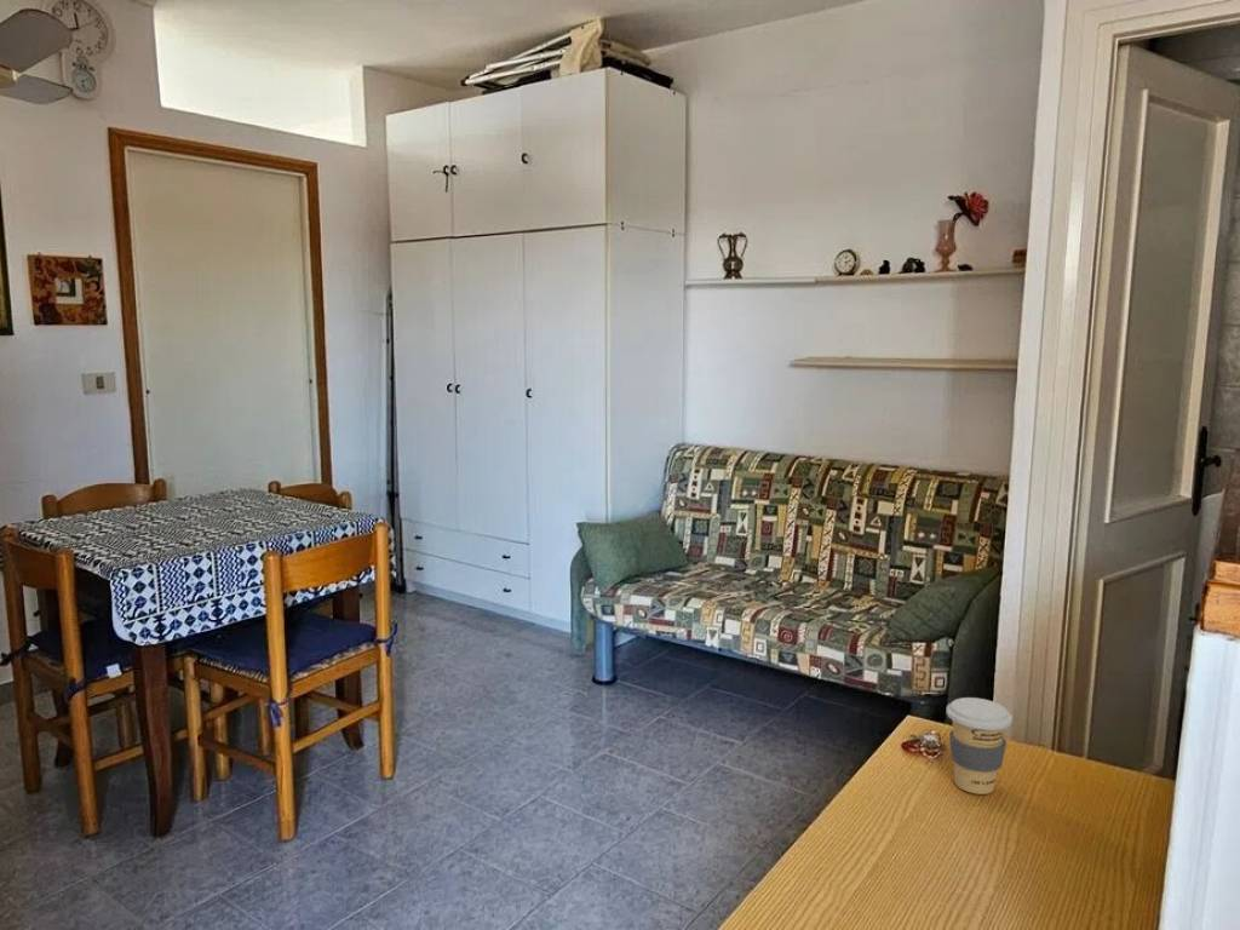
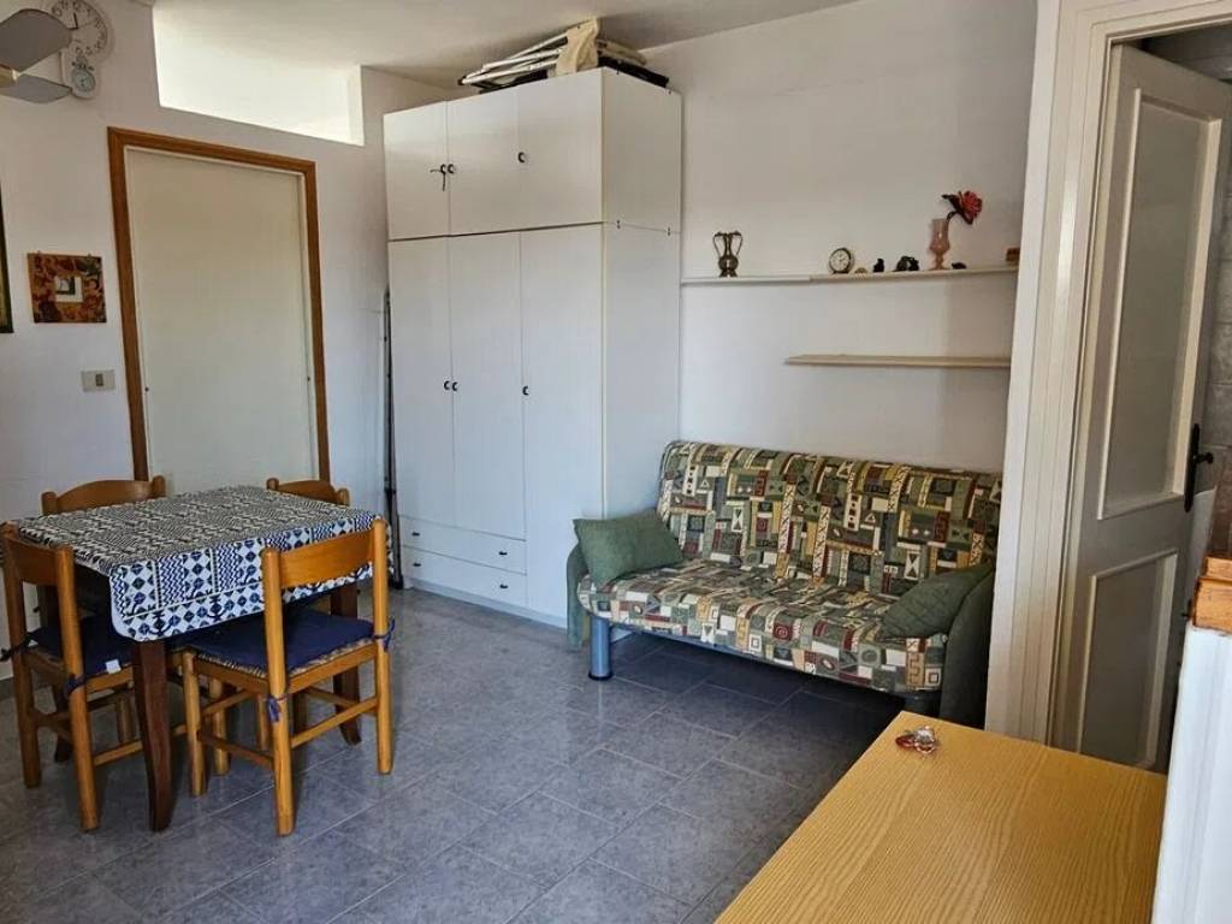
- coffee cup (976, 746)
